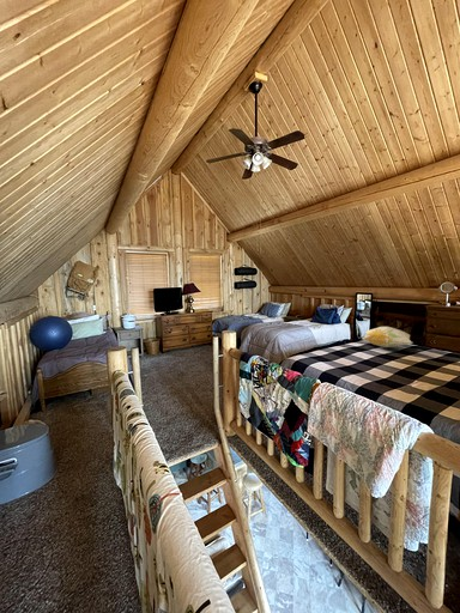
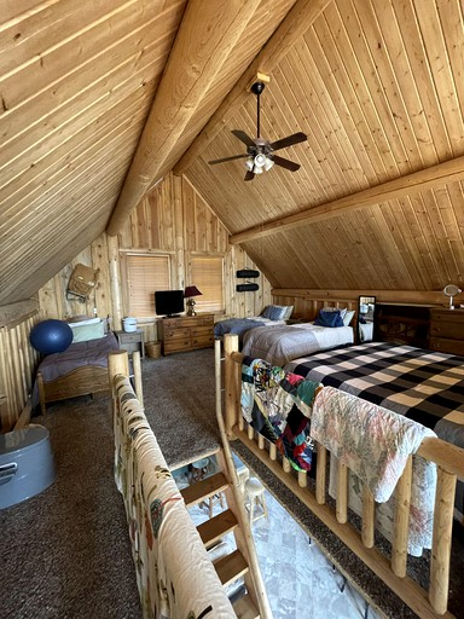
- decorative pillow (386, 336)
